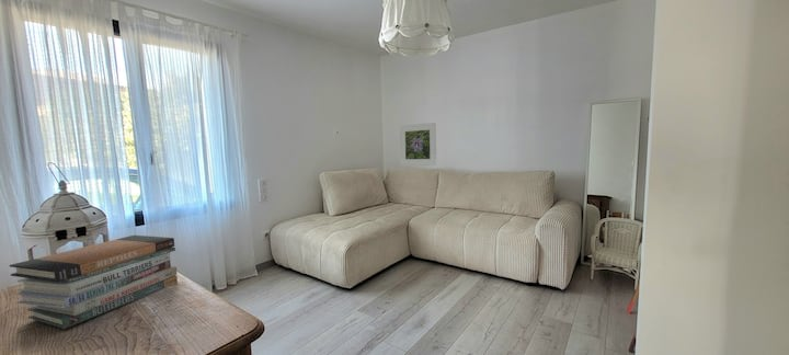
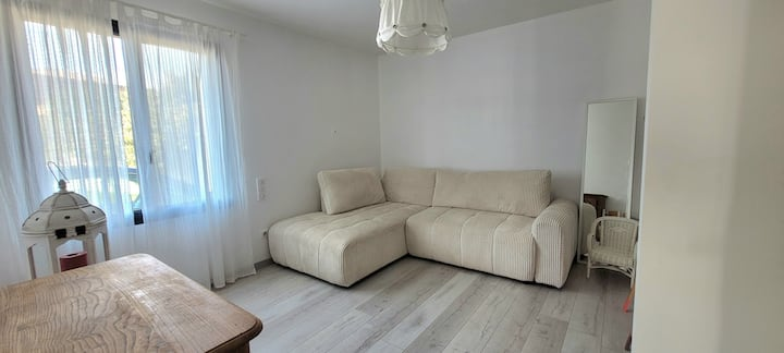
- book stack (104, 274)
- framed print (418, 145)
